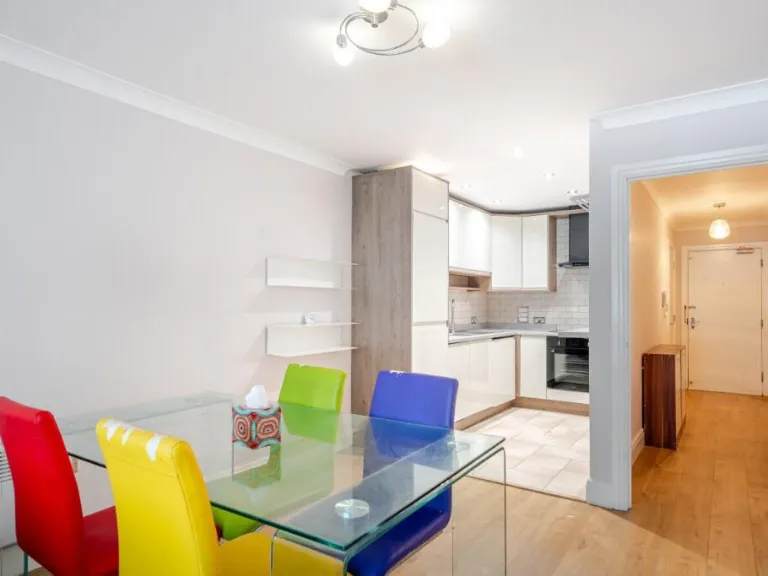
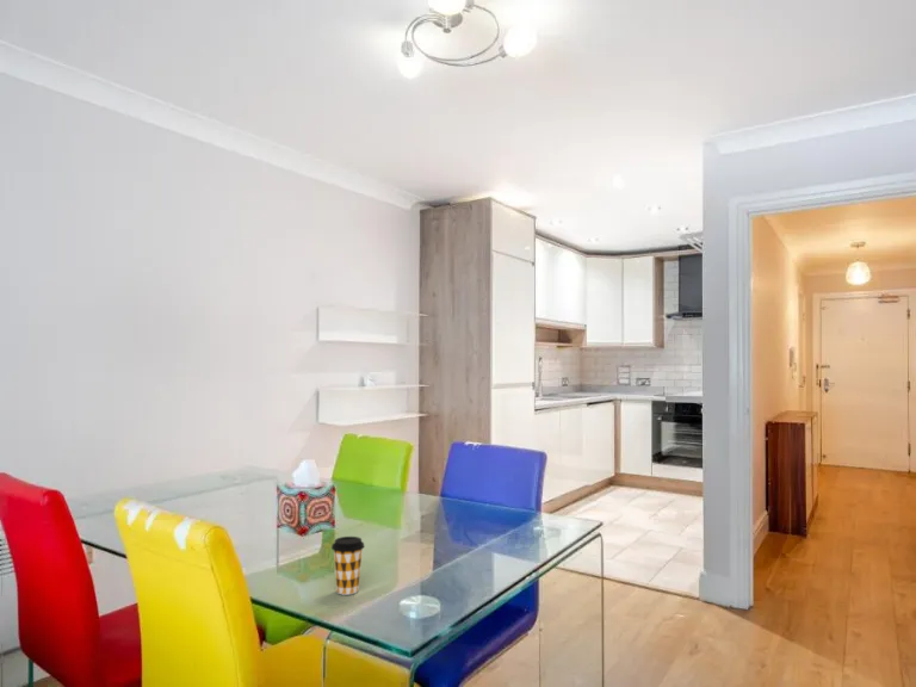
+ coffee cup (347, 565)
